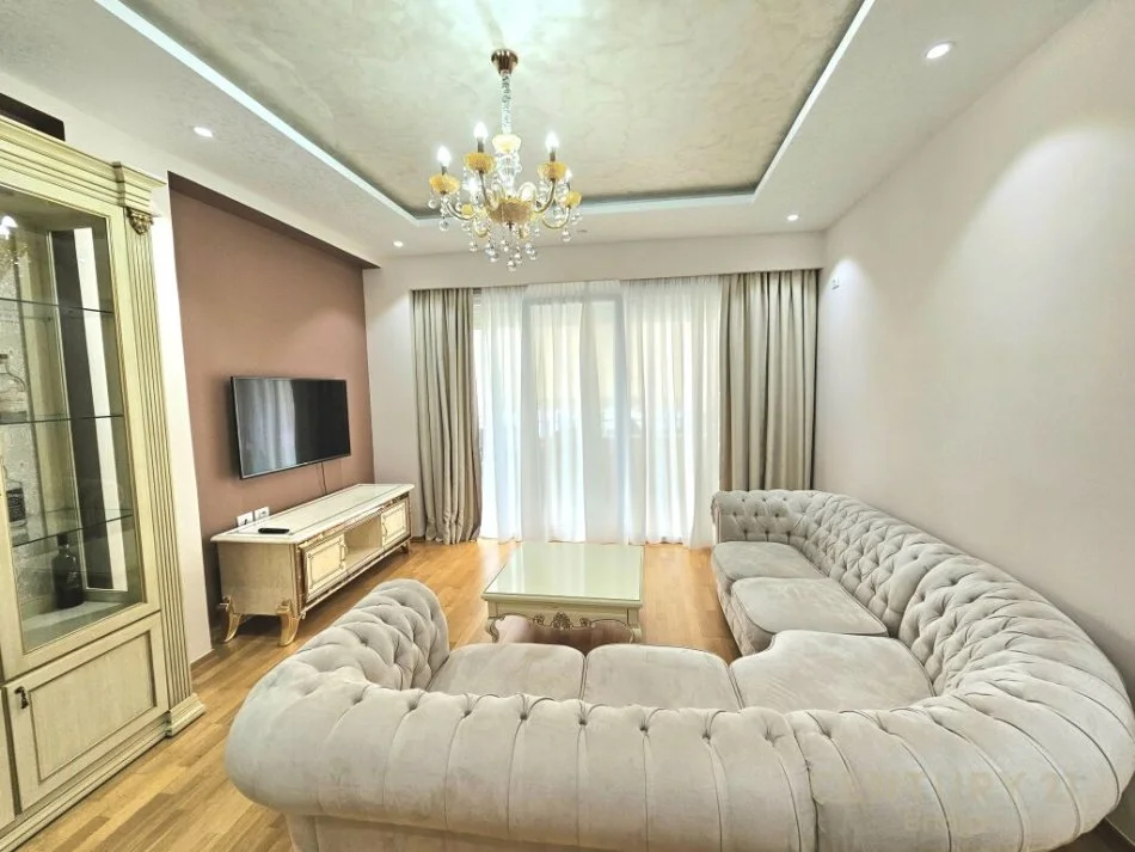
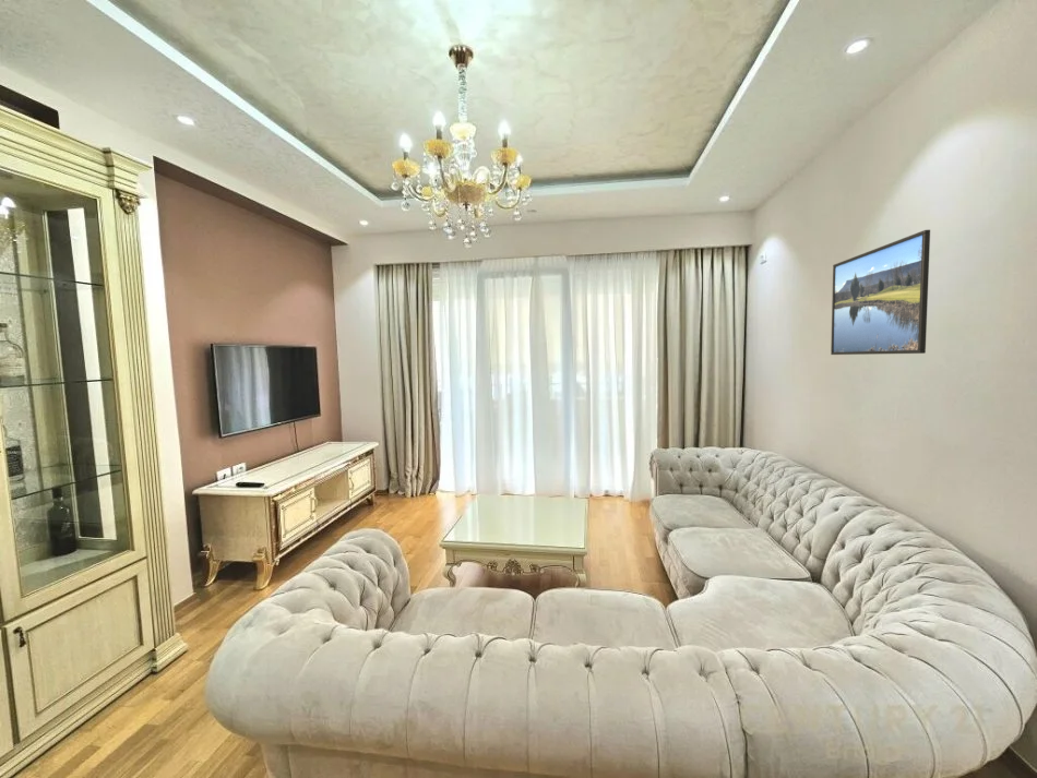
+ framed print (872, 302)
